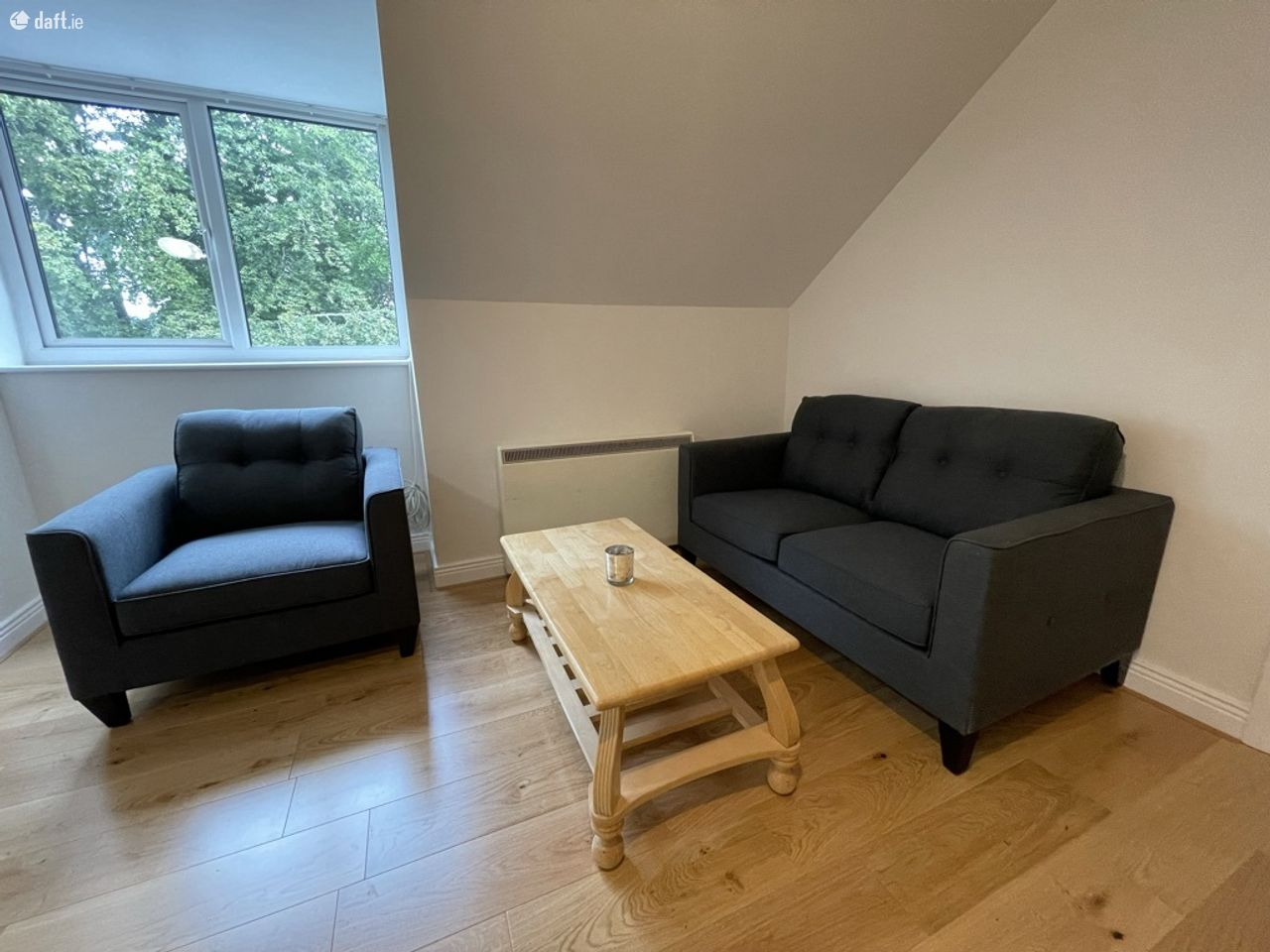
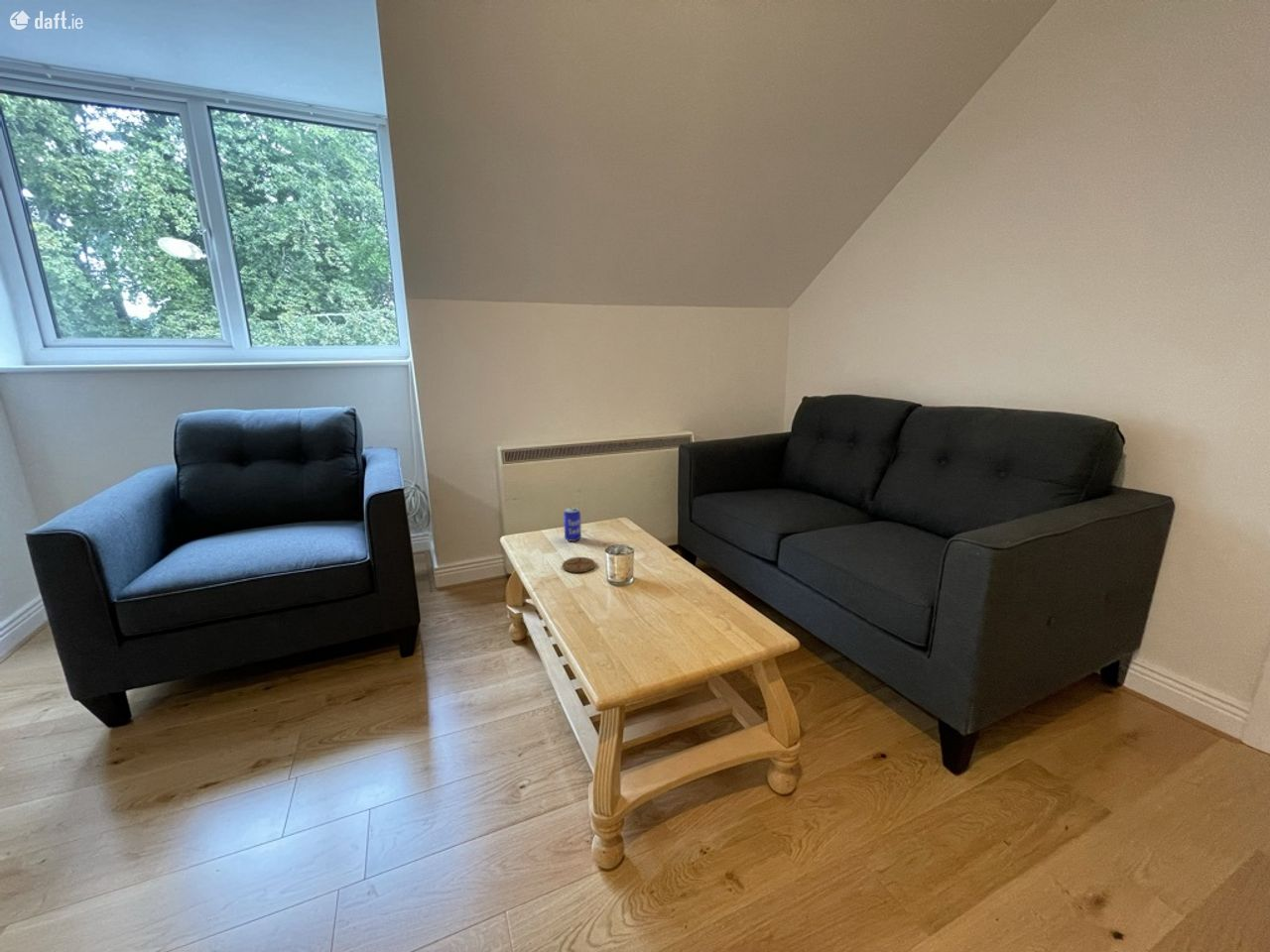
+ coaster (578, 564)
+ beer can (572, 522)
